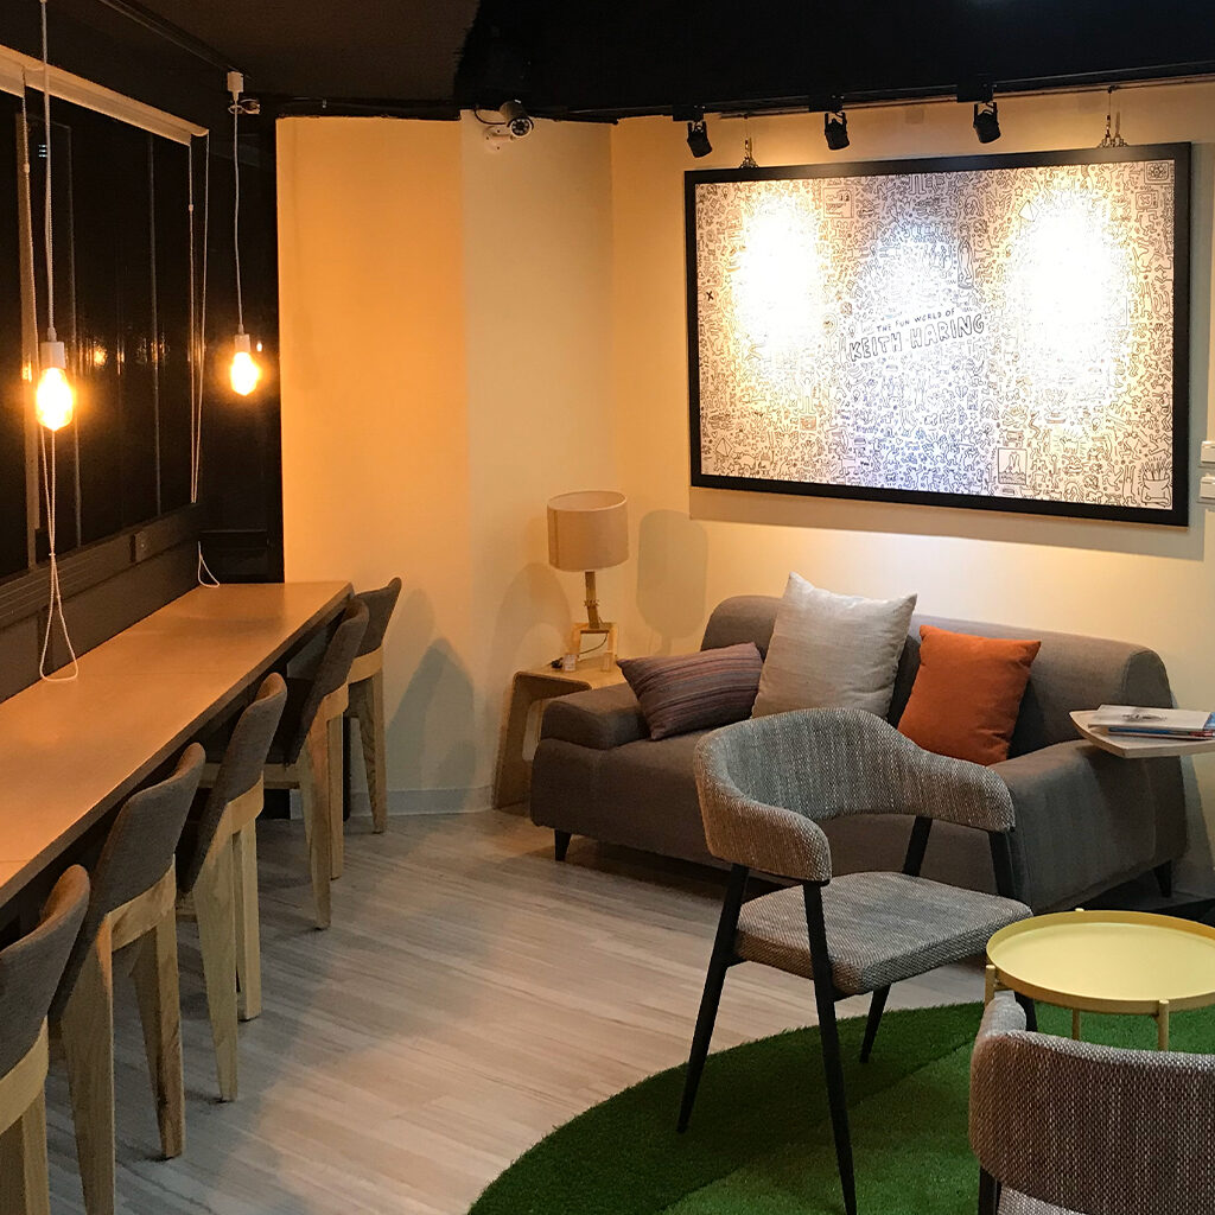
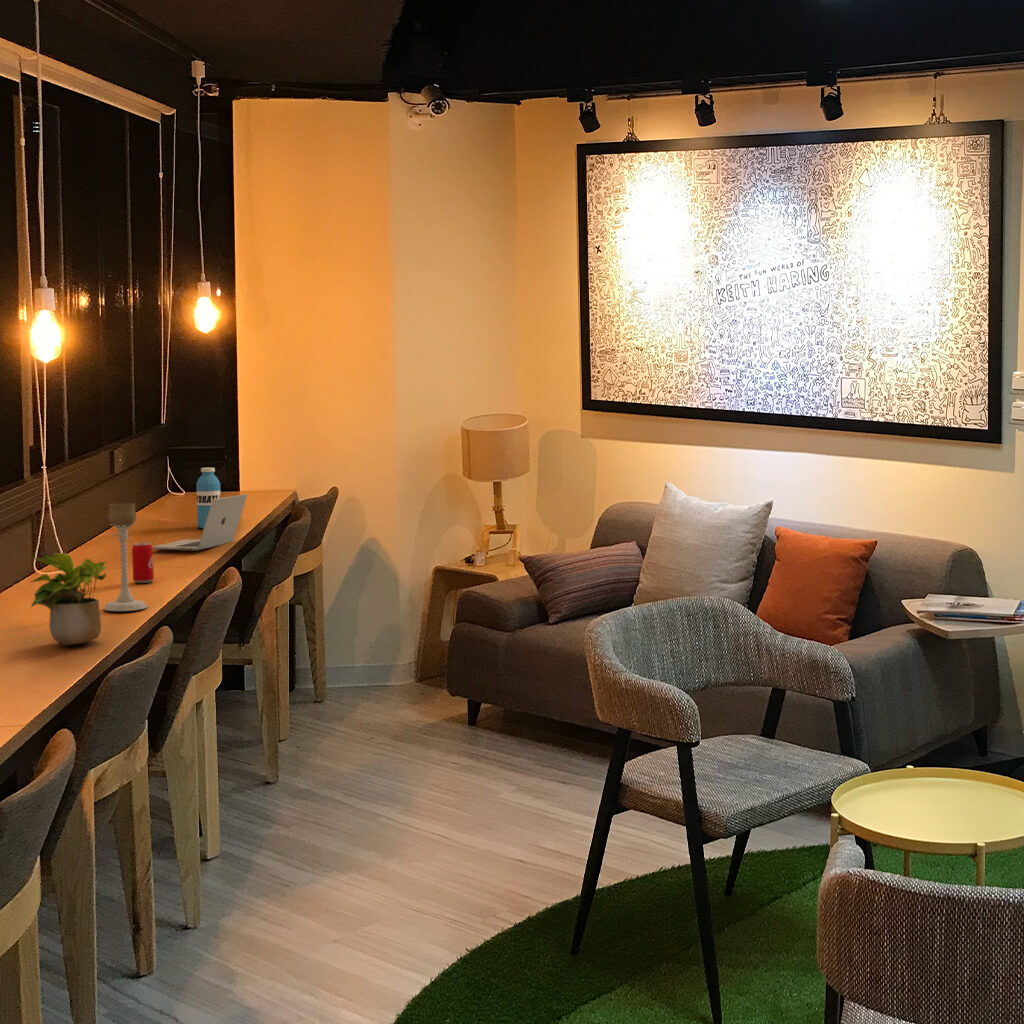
+ beverage can (142, 562)
+ potted plant (67, 596)
+ laptop (205, 523)
+ candle holder (123, 556)
+ water bottle (208, 497)
